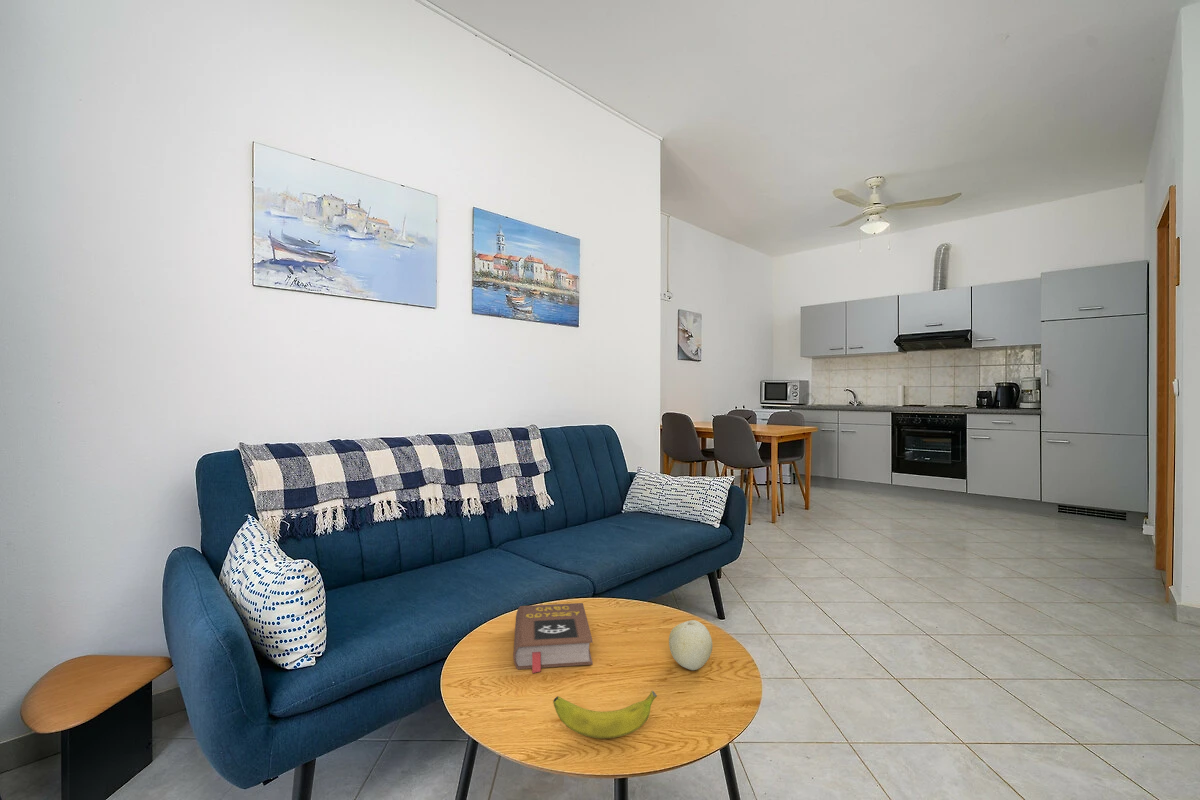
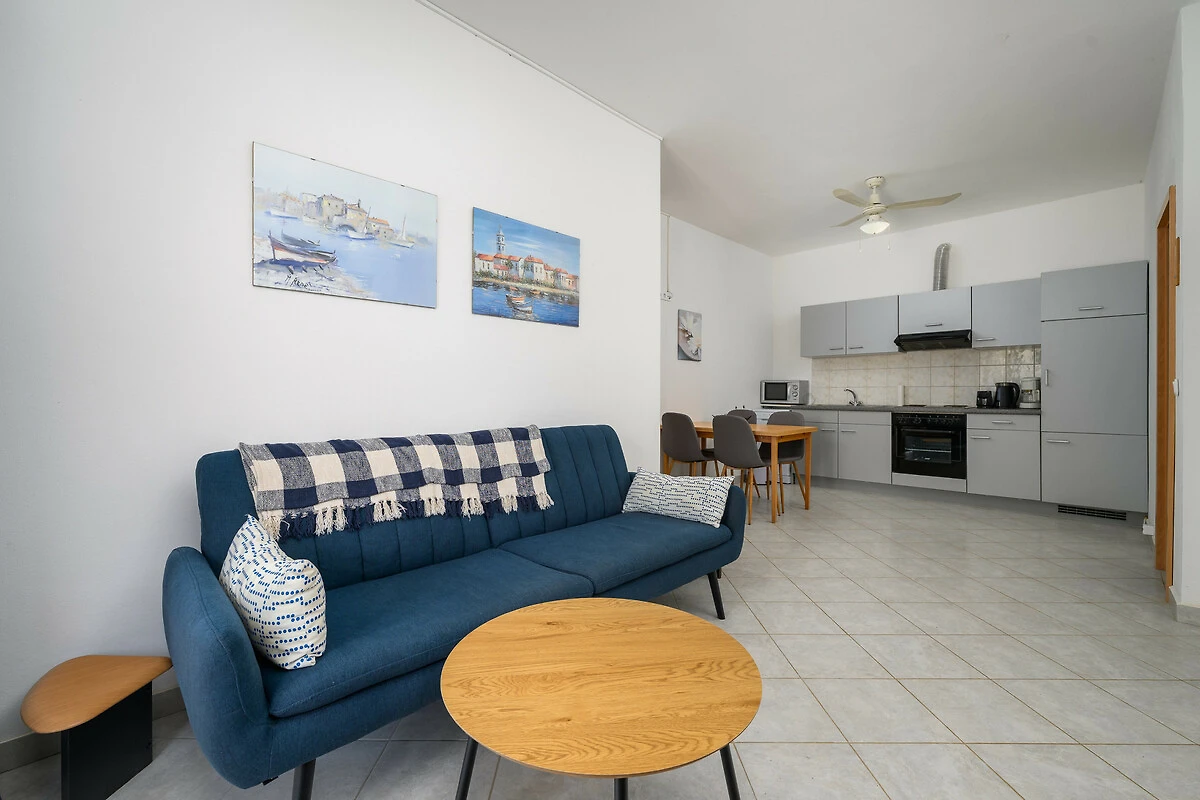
- fruit (690, 644)
- banana (605, 715)
- book (551, 635)
